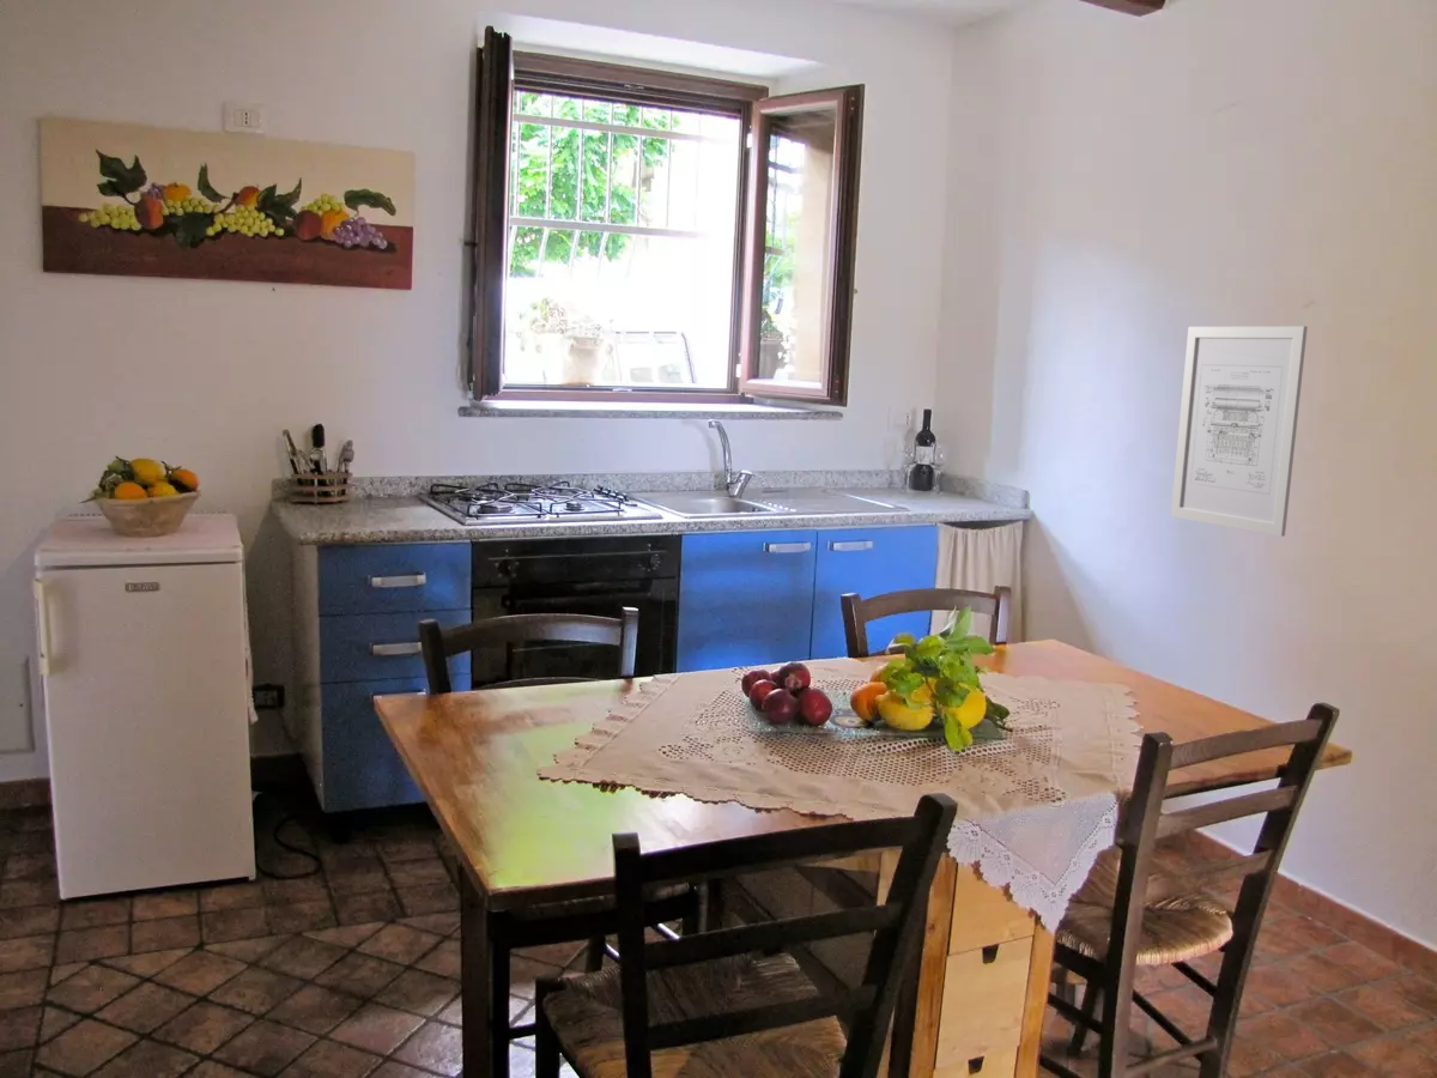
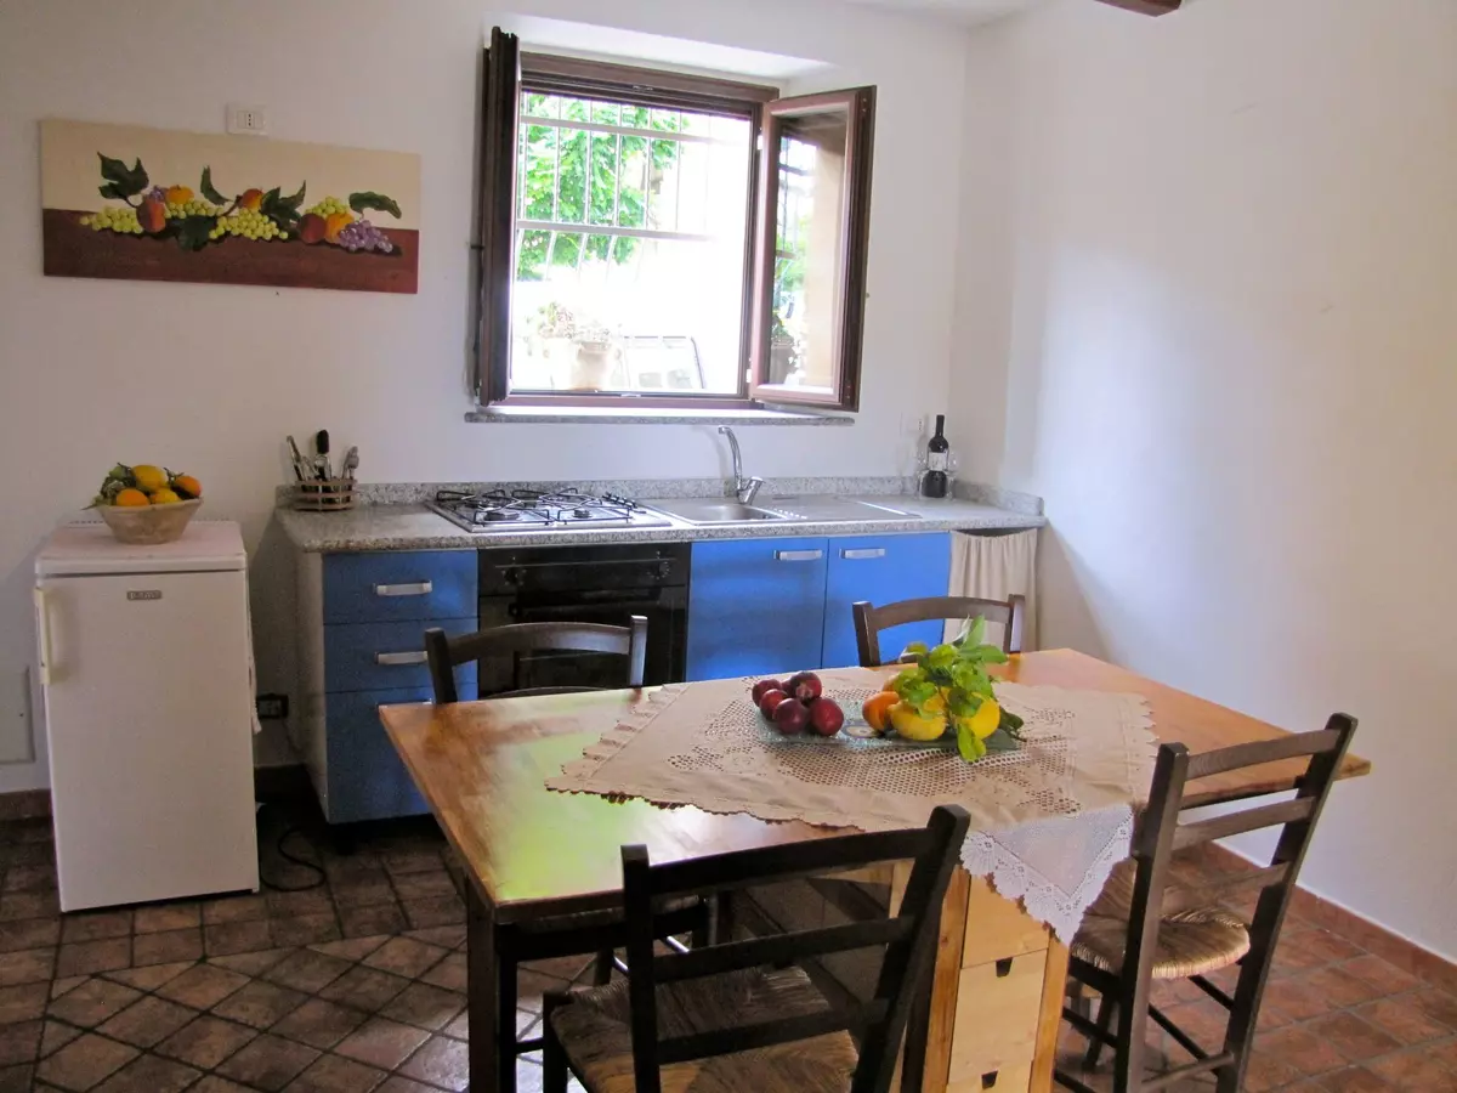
- wall art (1235, 426)
